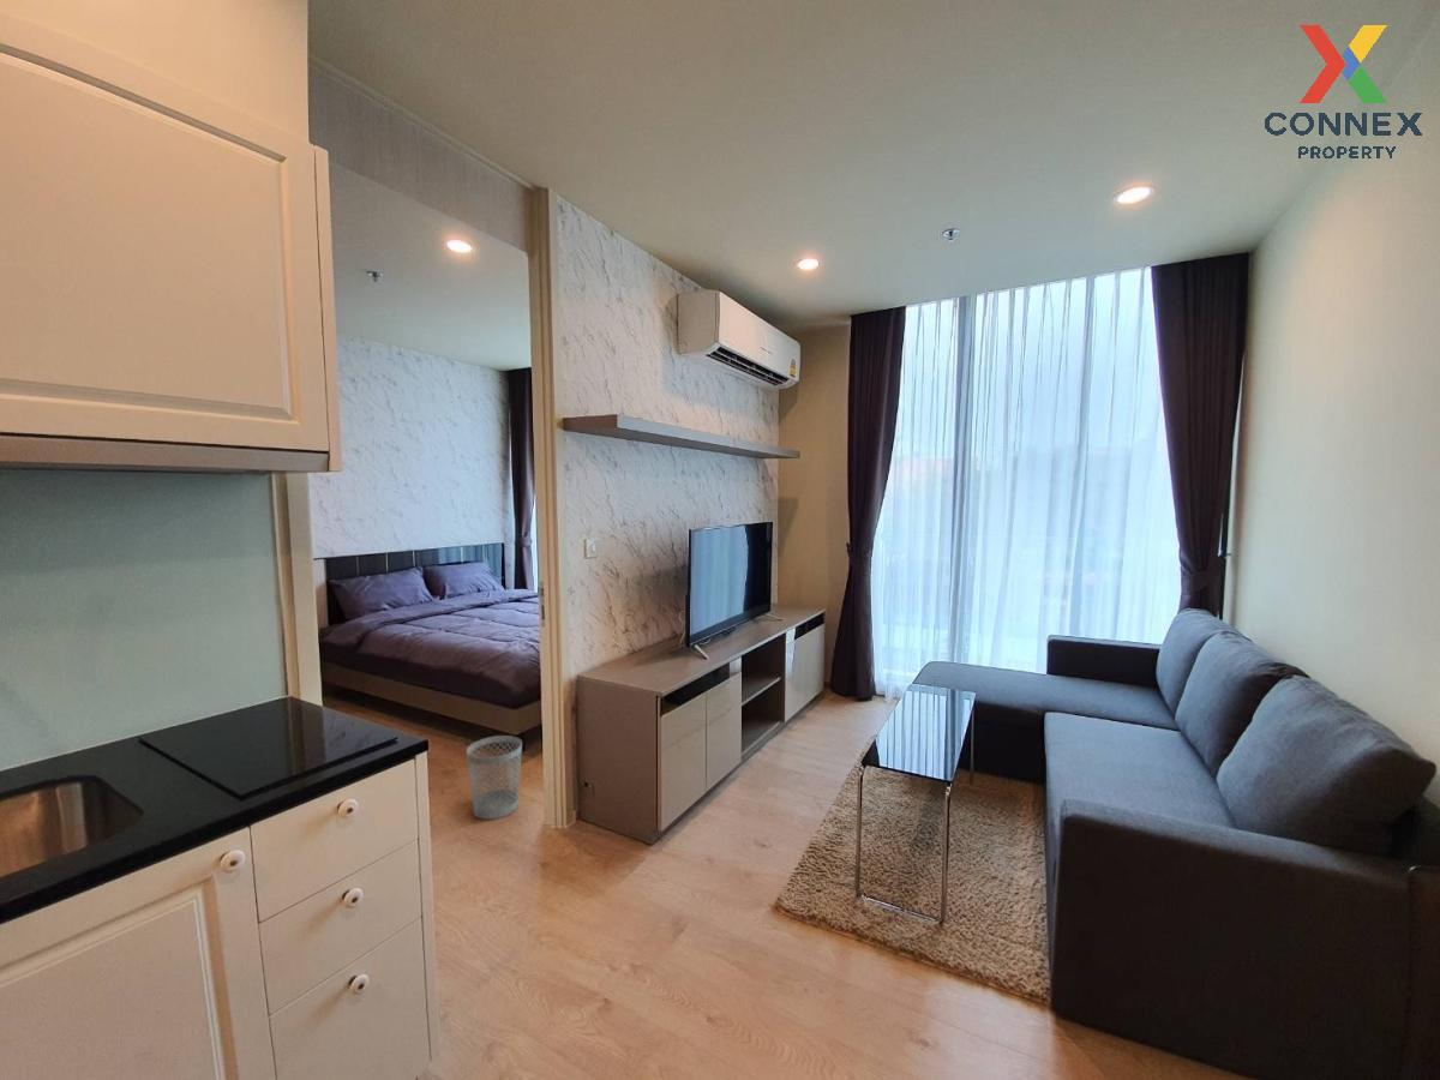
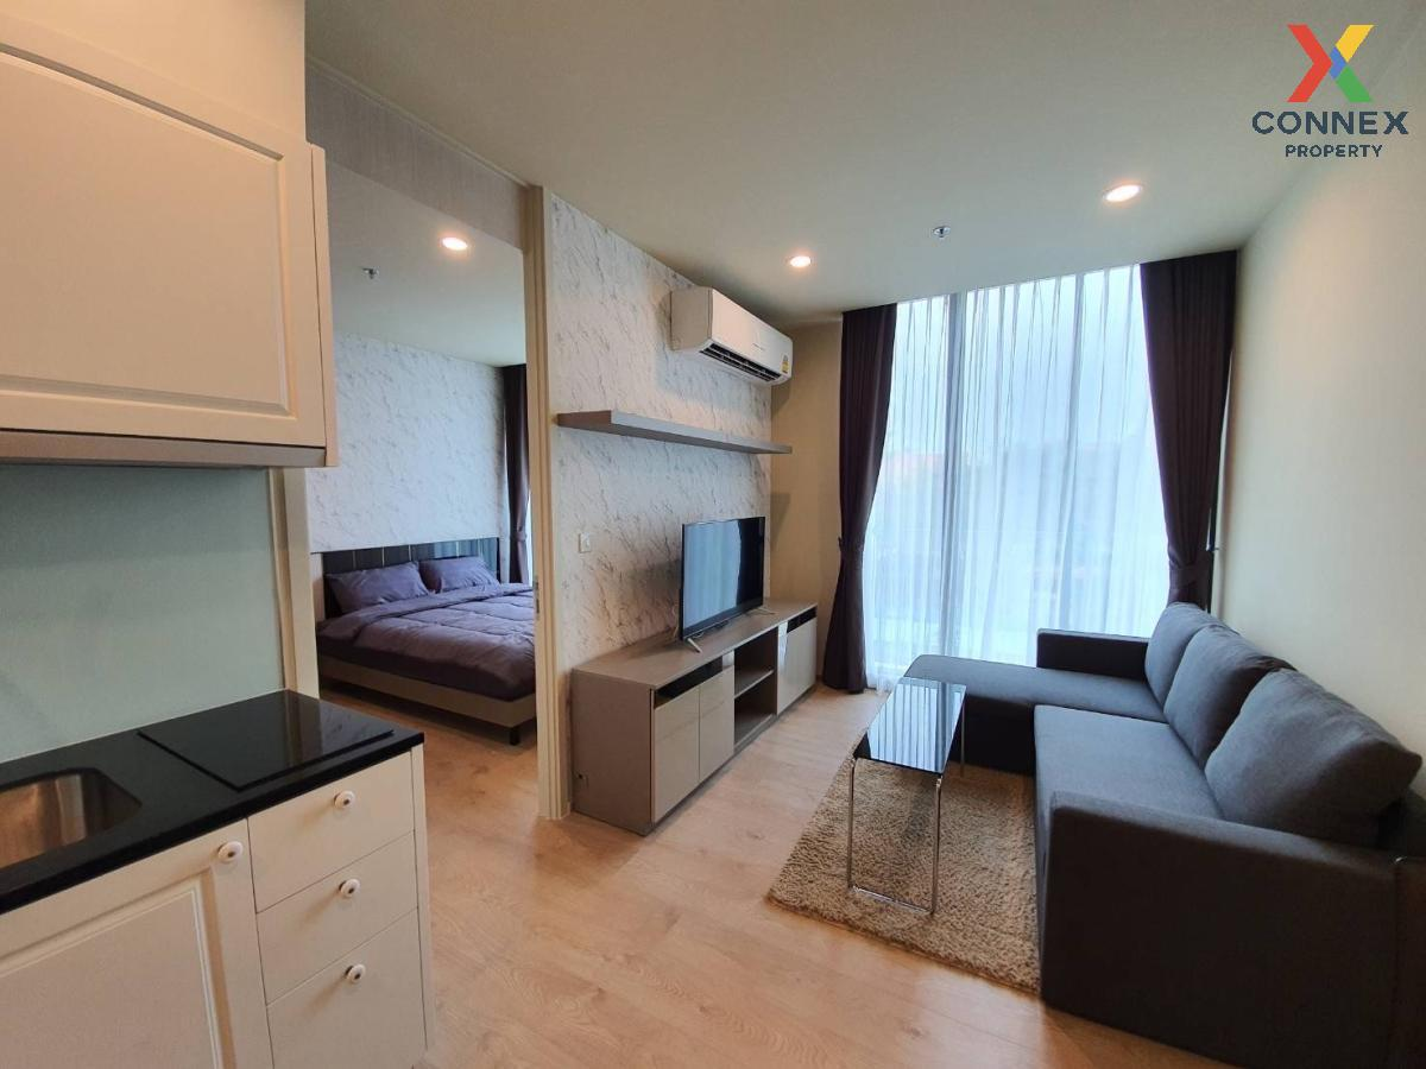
- wastebasket (496, 776)
